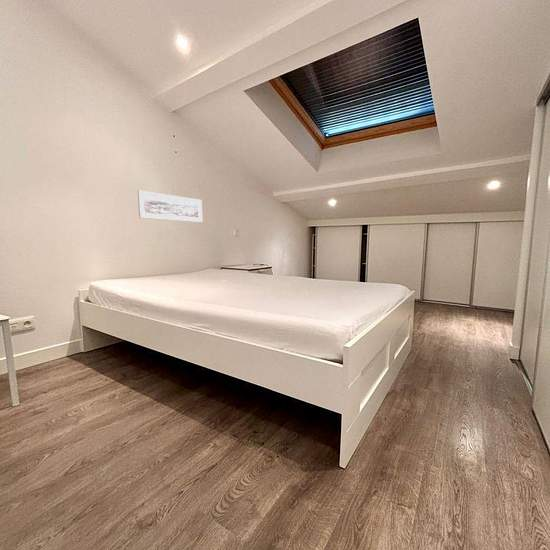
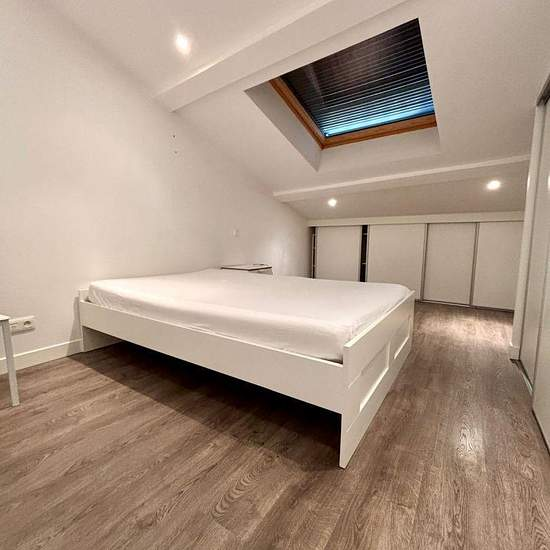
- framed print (173, 208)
